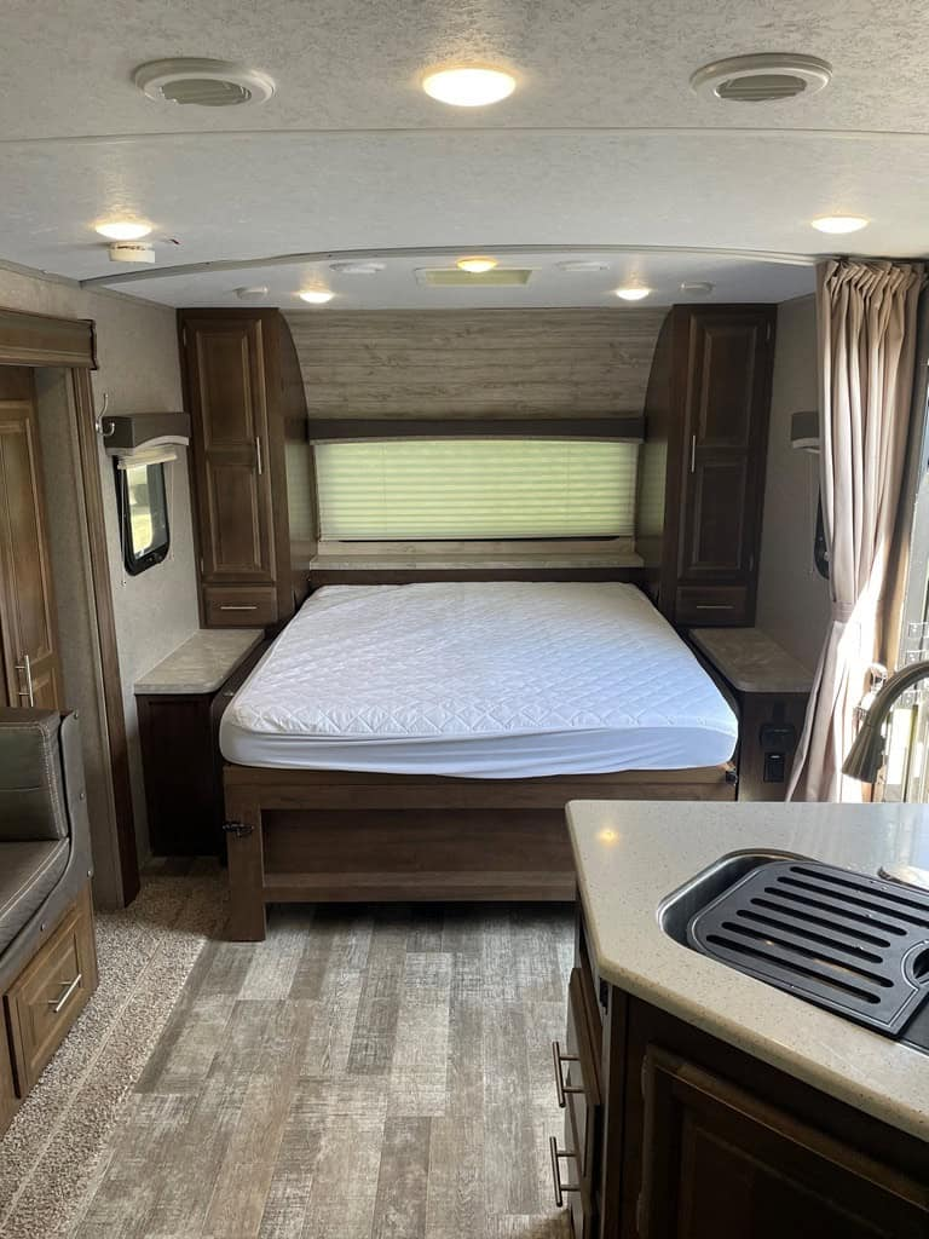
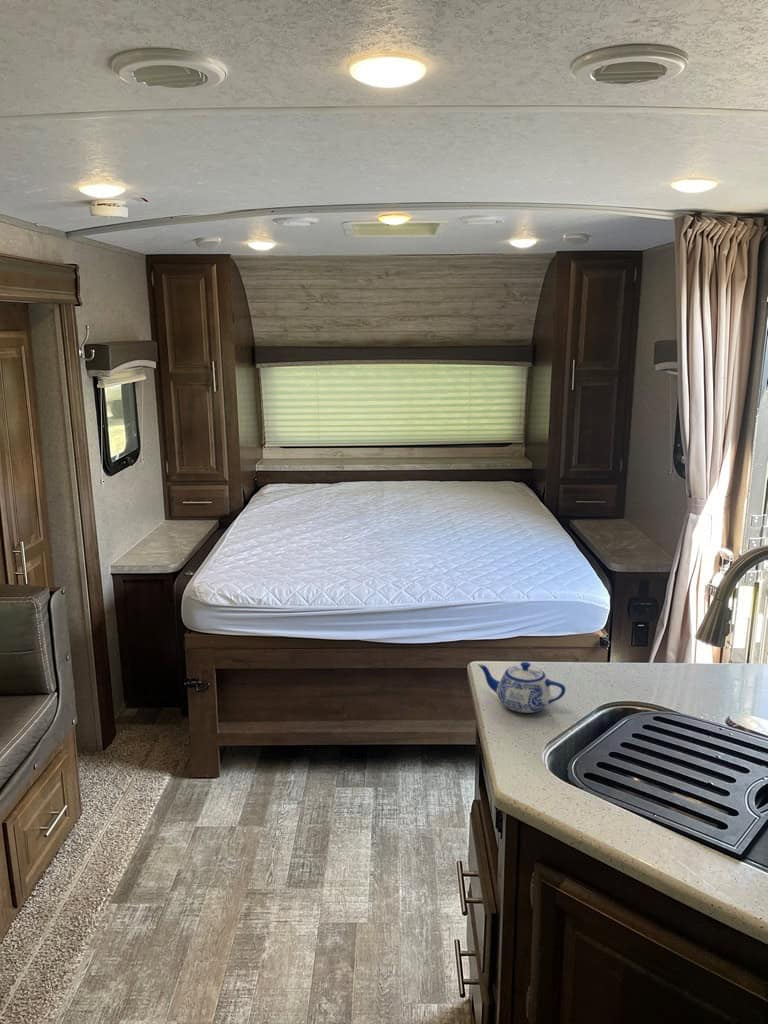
+ teapot (520, 683)
